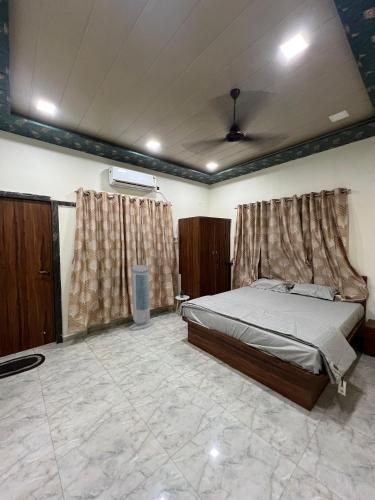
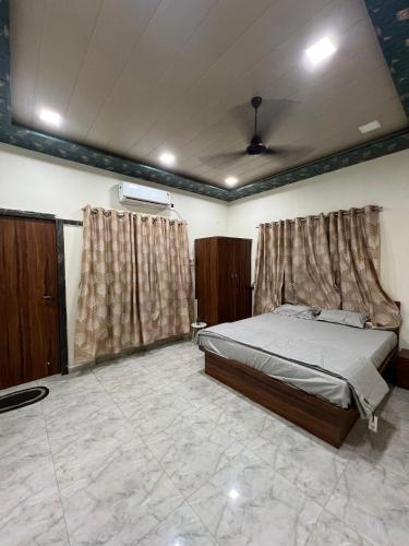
- air purifier (140, 295)
